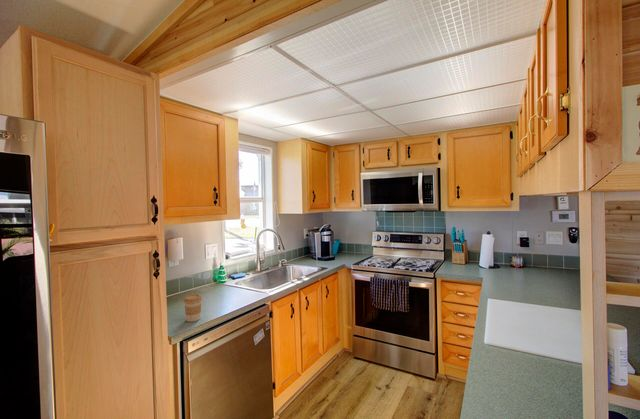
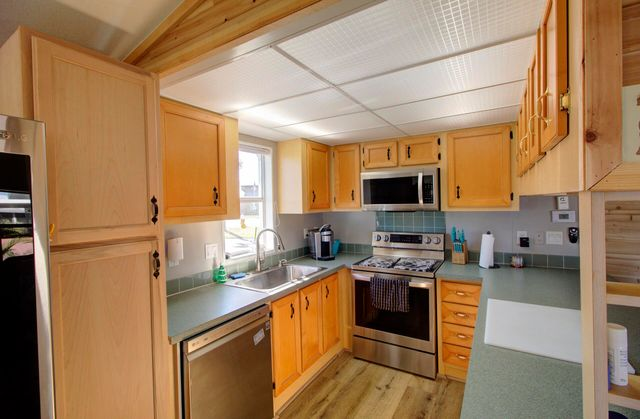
- coffee cup (193, 307)
